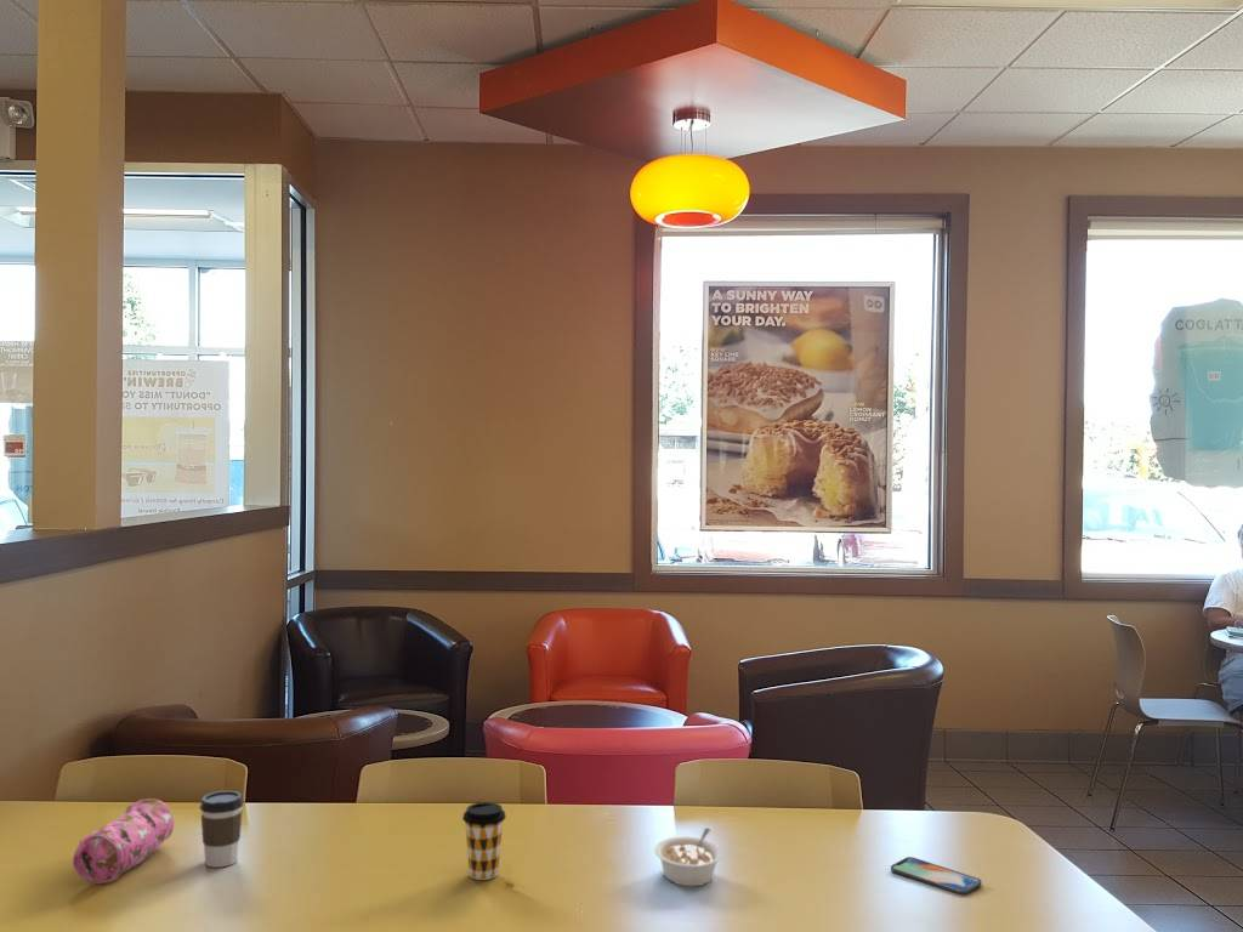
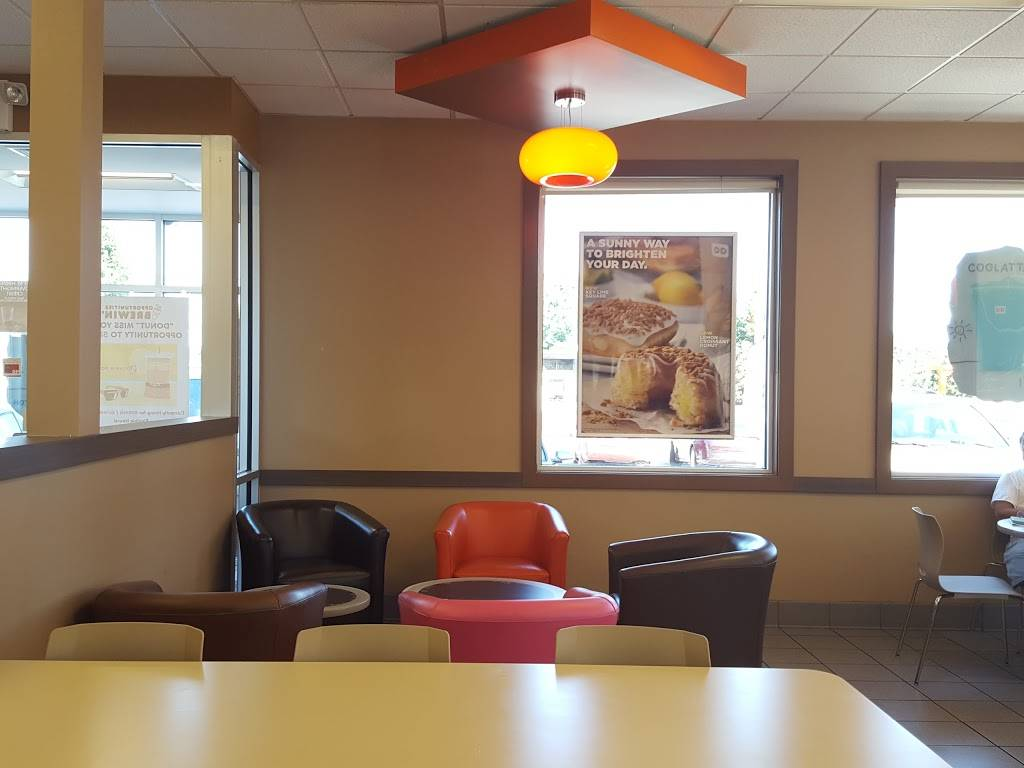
- legume (687, 859)
- smartphone (935, 875)
- pencil case (125, 839)
- coffee cup (221, 829)
- coffee cup (483, 841)
